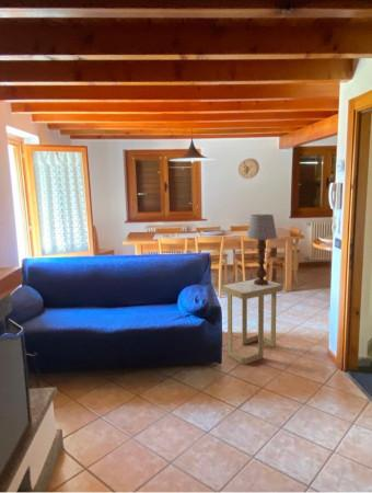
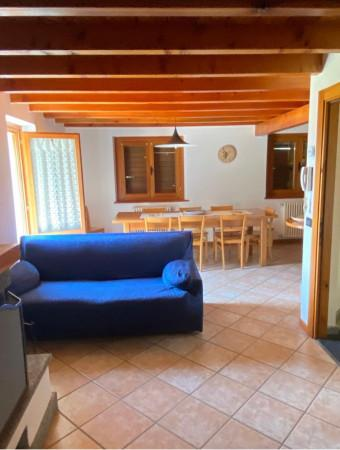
- side table (246, 318)
- table lamp (261, 249)
